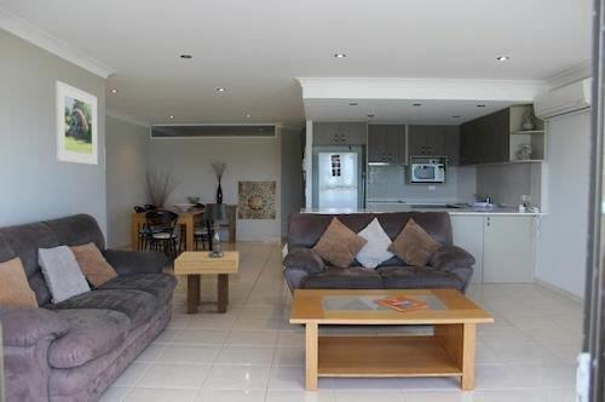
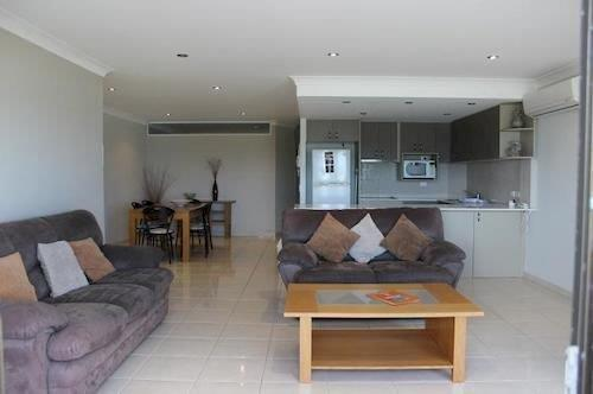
- side table (200, 281)
- wall art (257, 200)
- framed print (77, 126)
- table lamp (215, 229)
